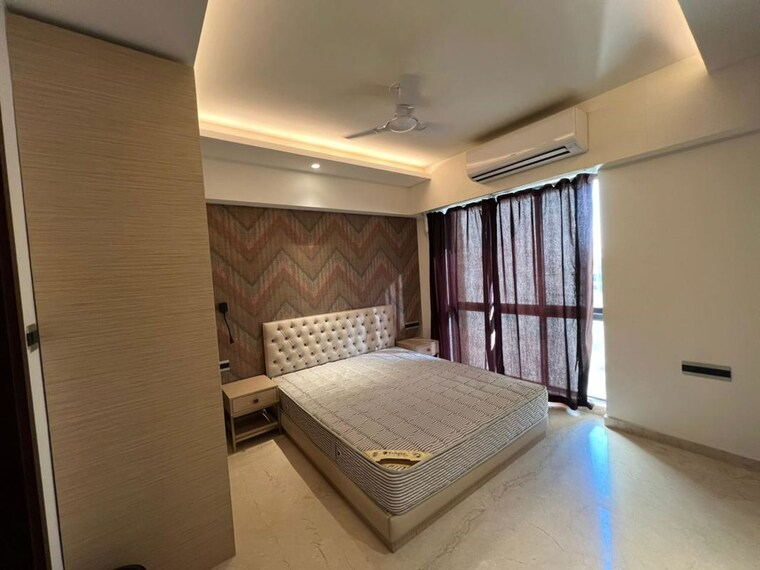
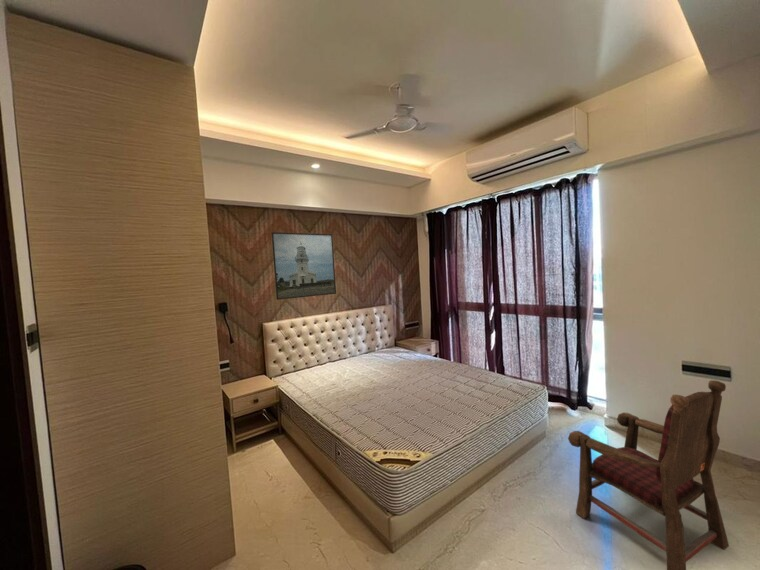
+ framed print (305, 265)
+ armchair (644, 453)
